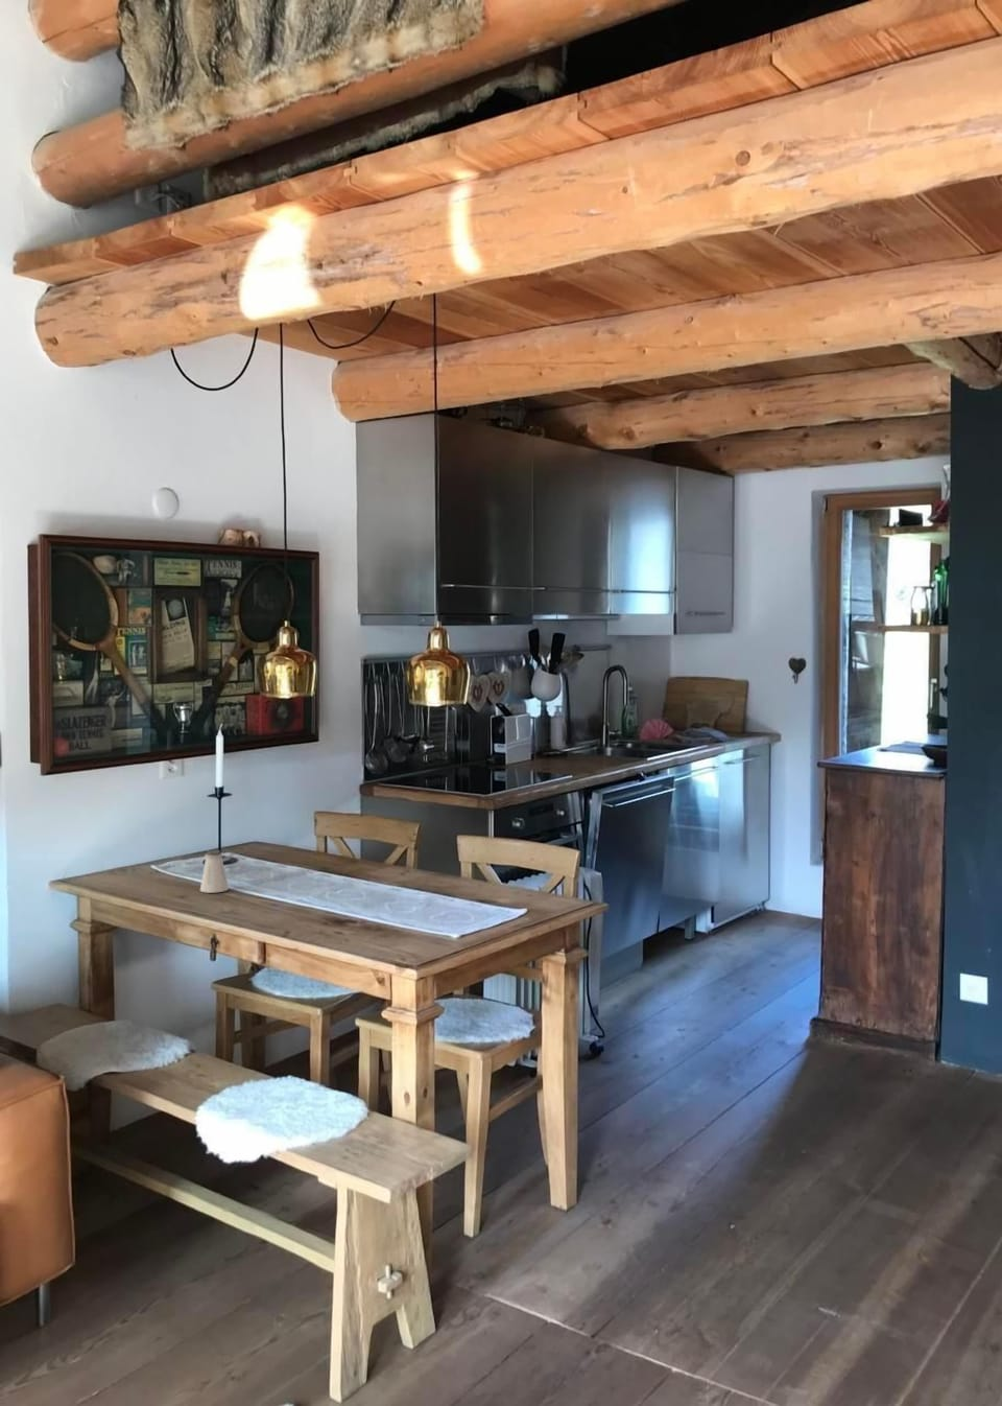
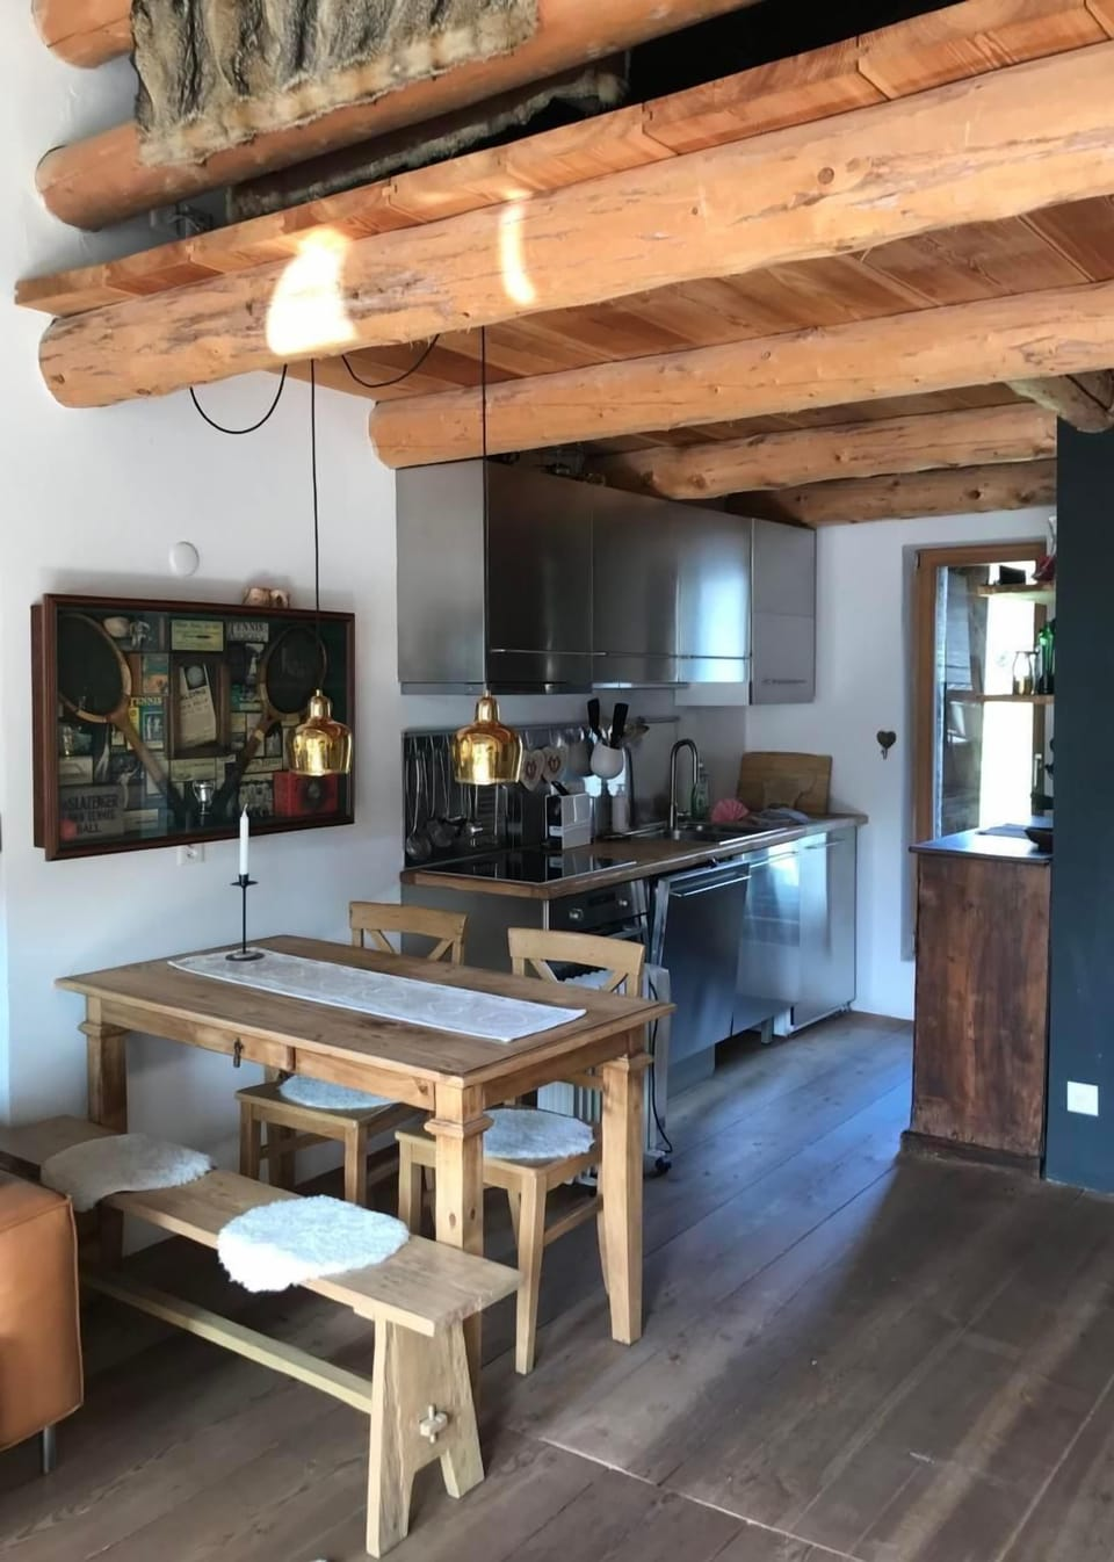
- saltshaker (214, 870)
